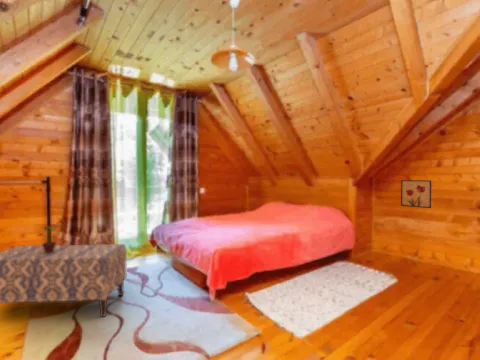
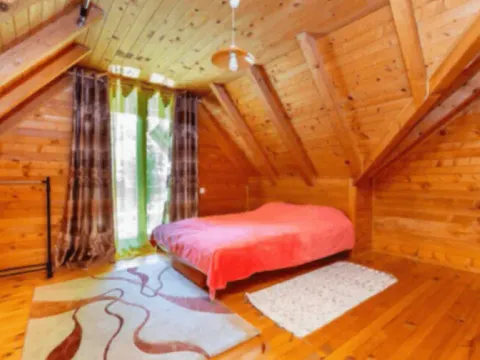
- bench (58, 278)
- potted plant (49, 239)
- wall art (415, 193)
